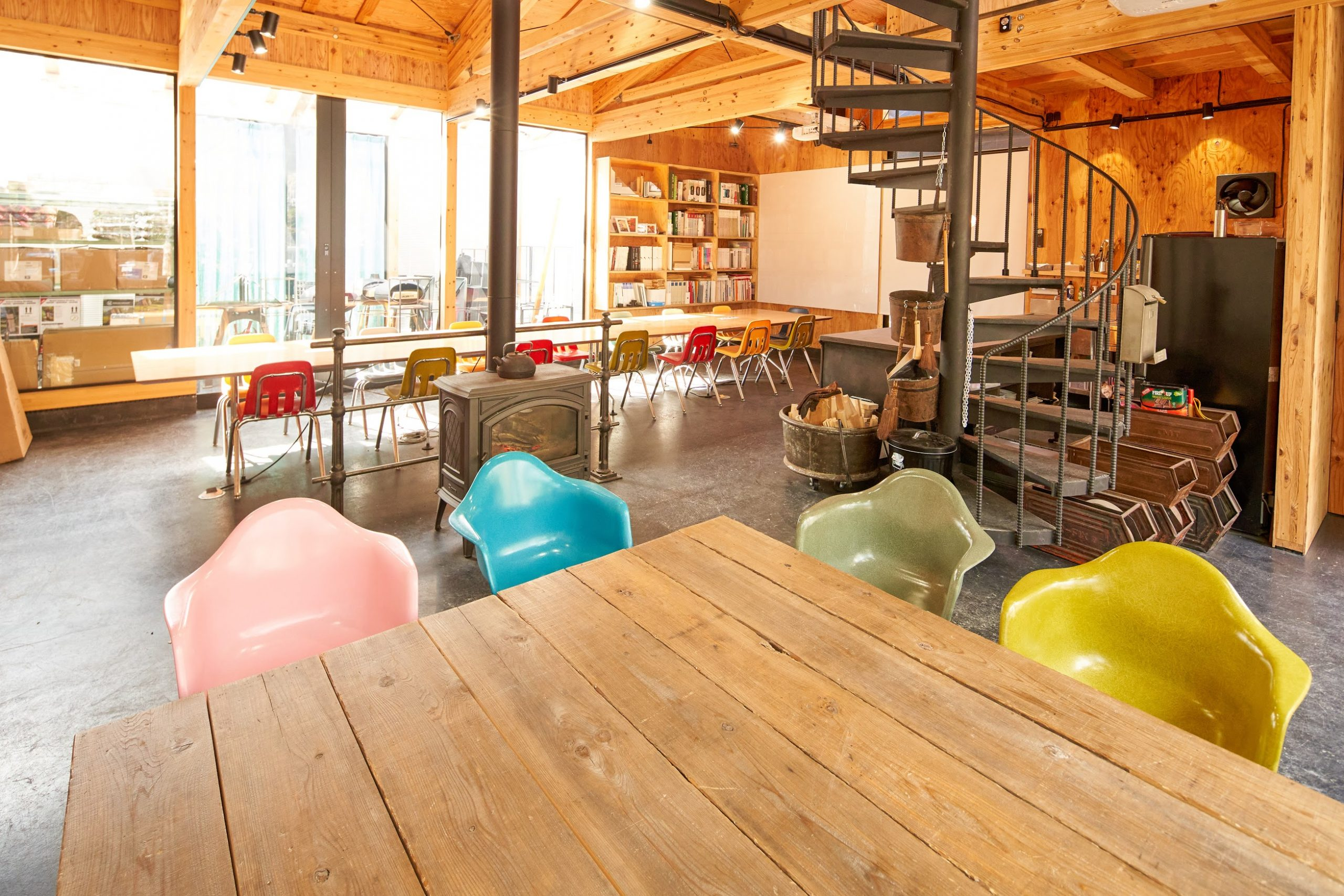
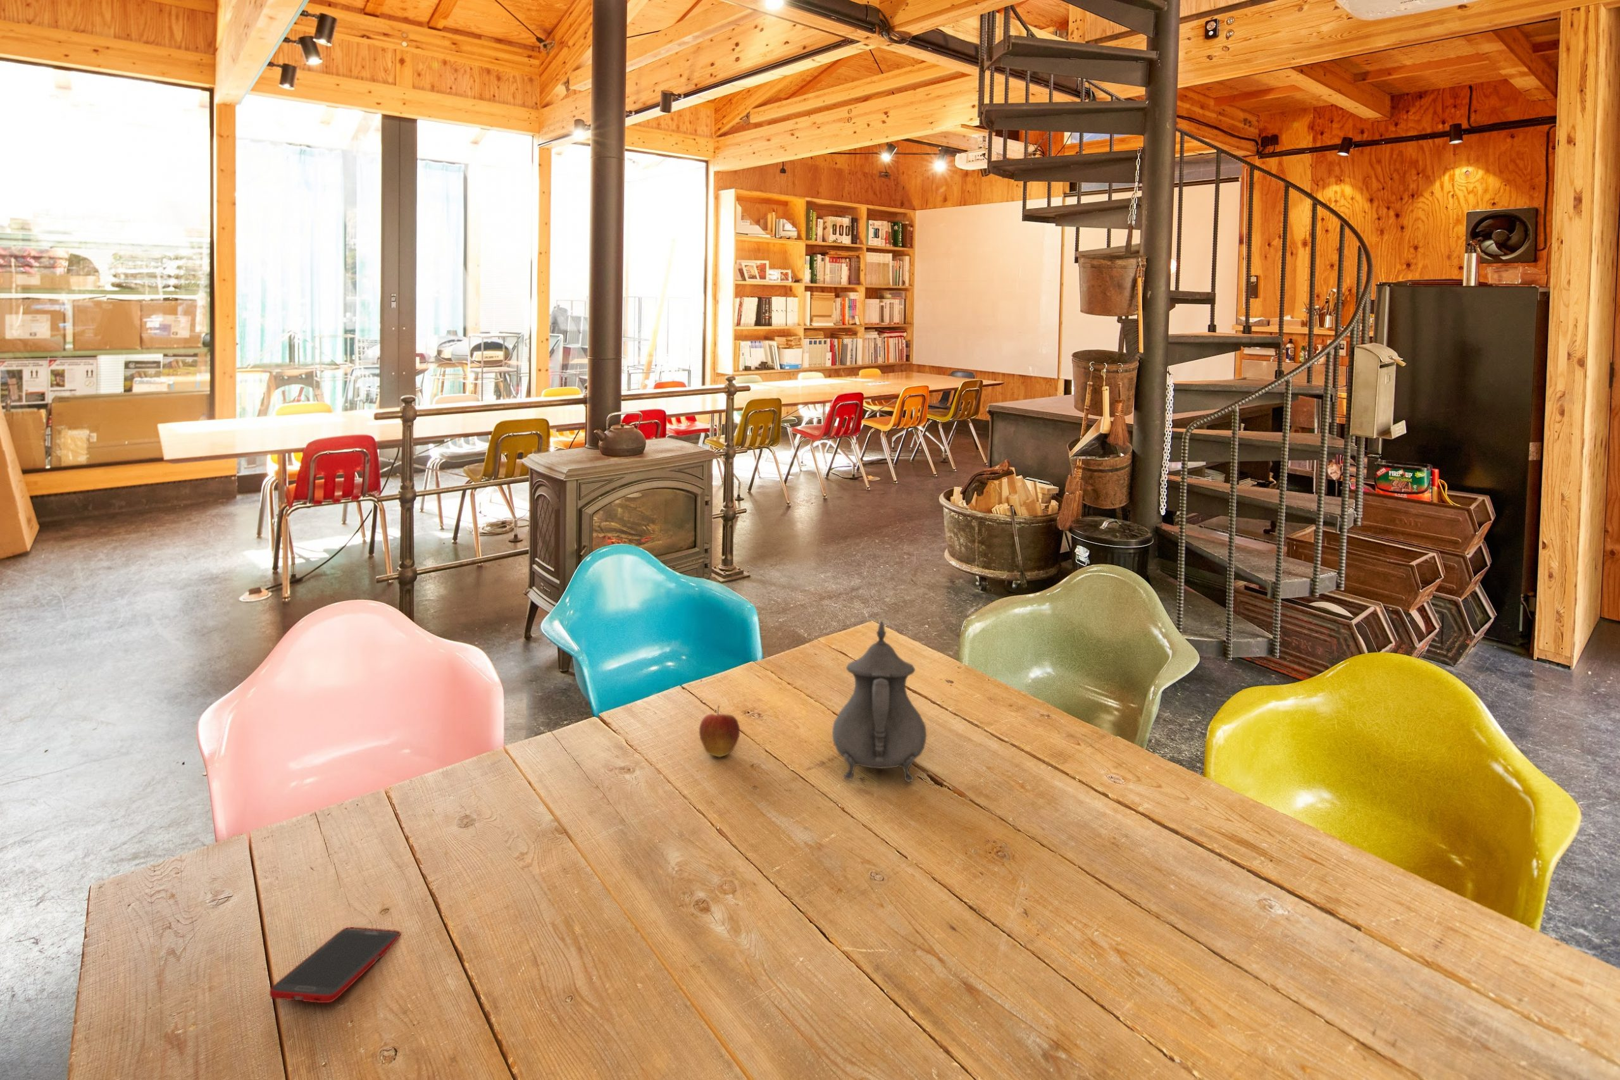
+ cell phone (339, 962)
+ teapot (880, 695)
+ fruit (718, 730)
